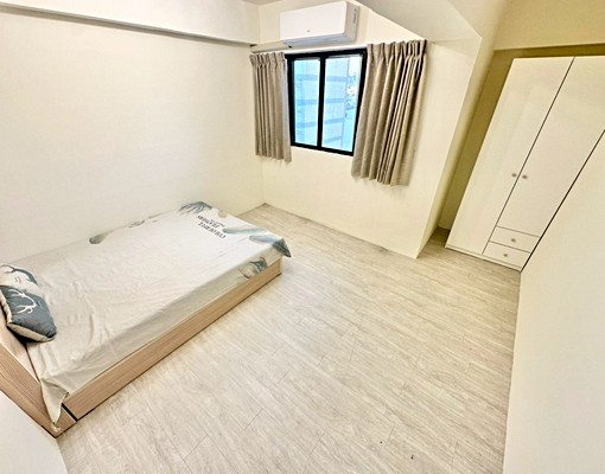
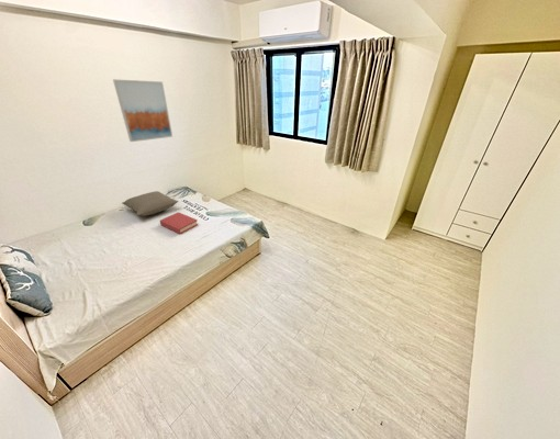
+ wall art (146, 111)
+ hardback book (179, 222)
+ pillow (149, 202)
